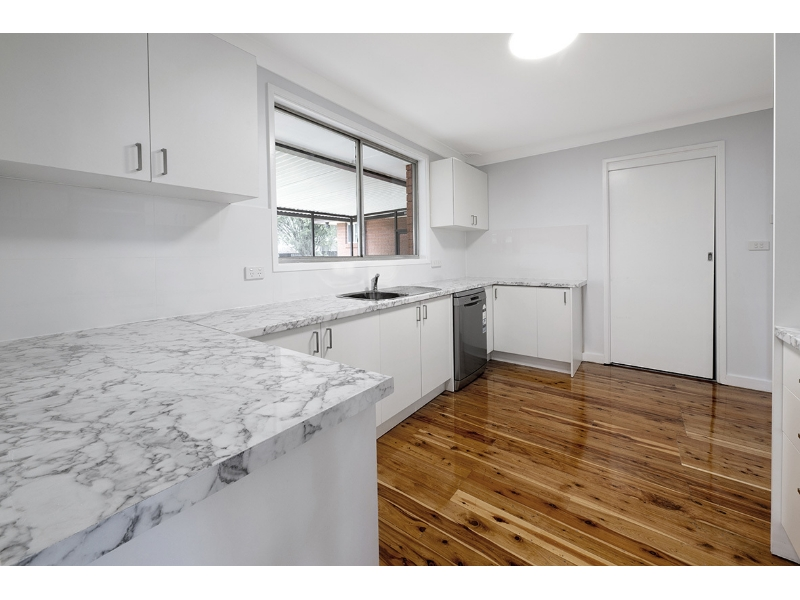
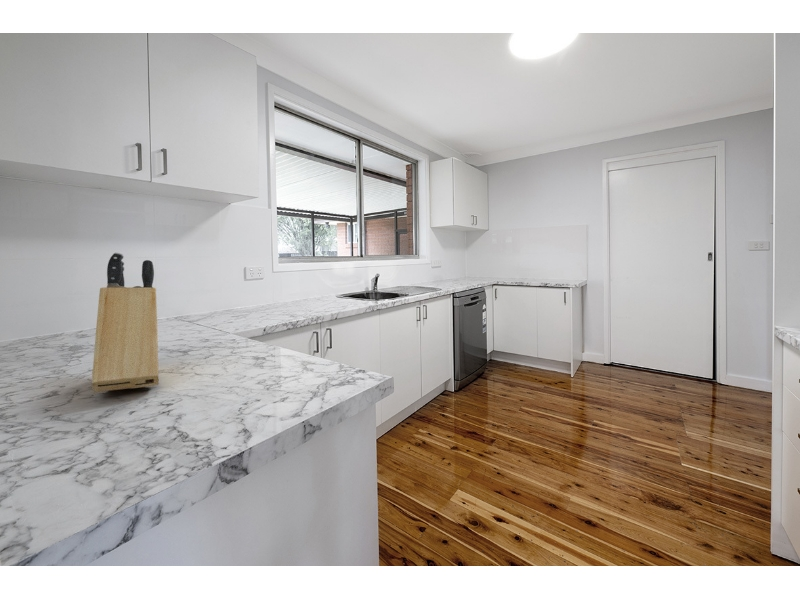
+ knife block (128, 313)
